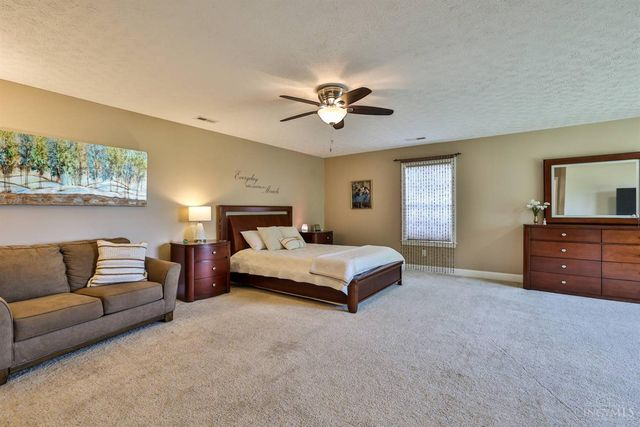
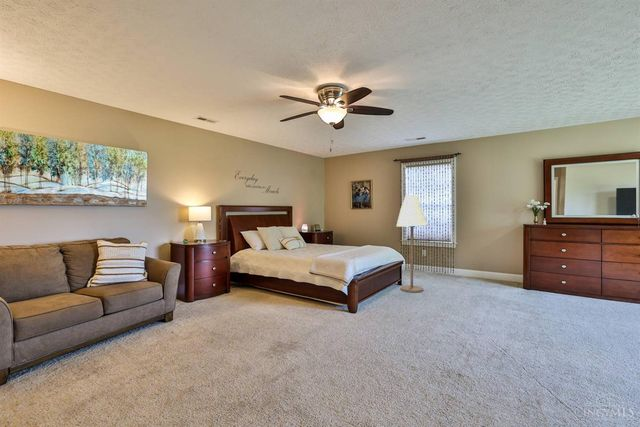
+ floor lamp (411, 241)
